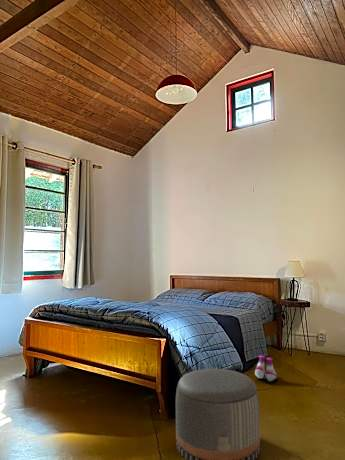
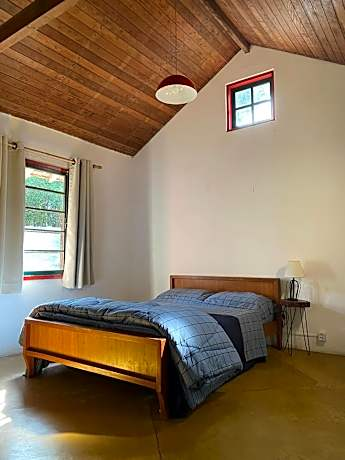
- boots (266, 367)
- pouf (216, 408)
